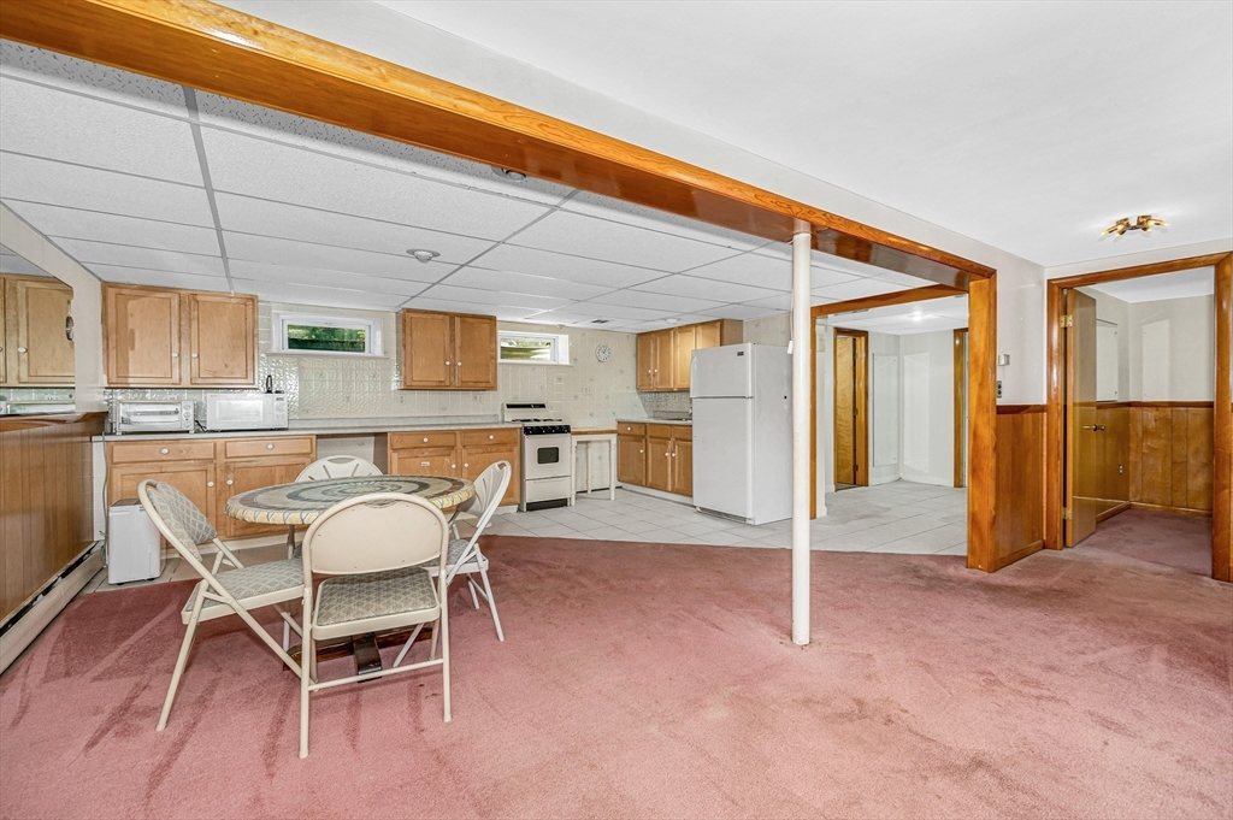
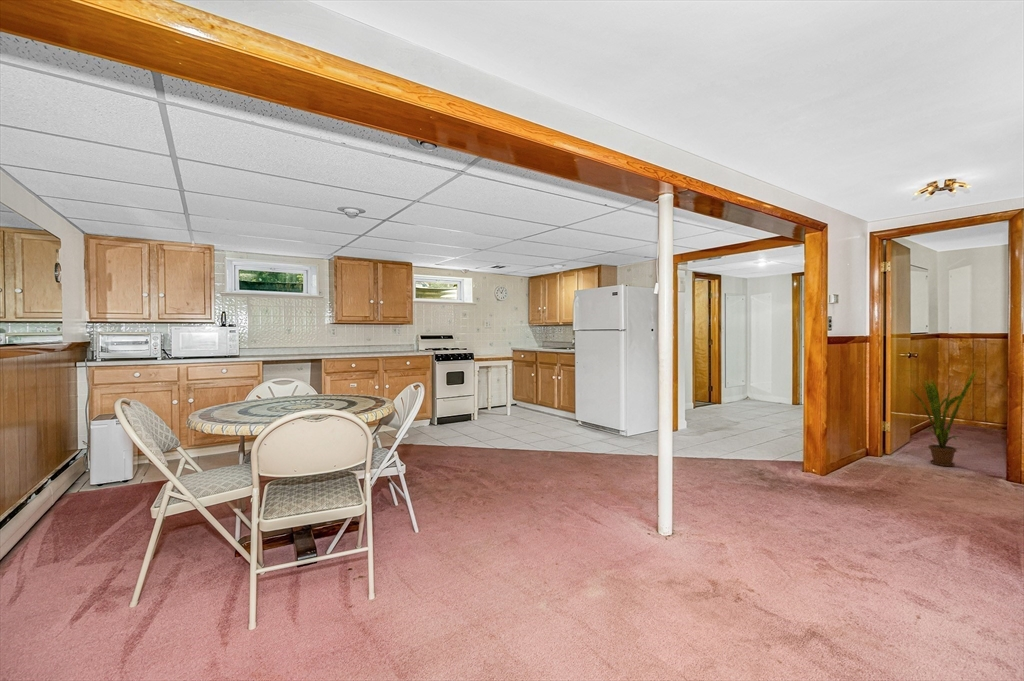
+ house plant (935, 416)
